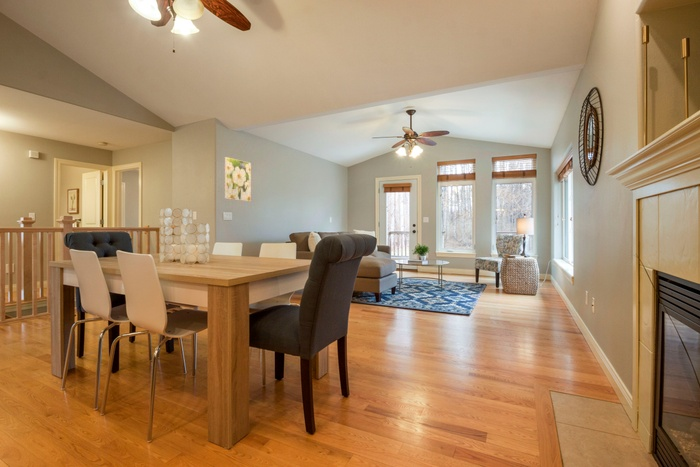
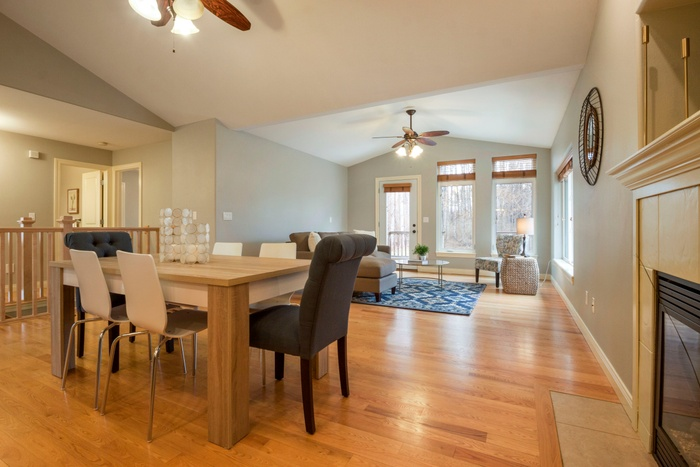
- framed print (238, 180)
